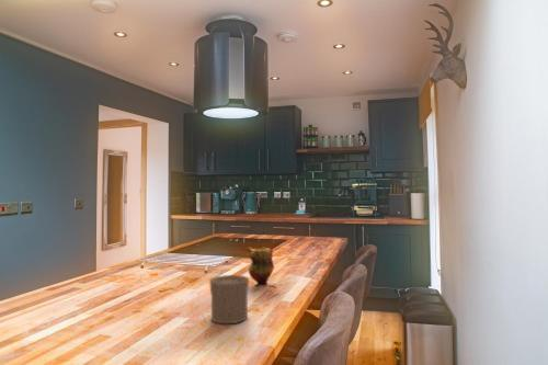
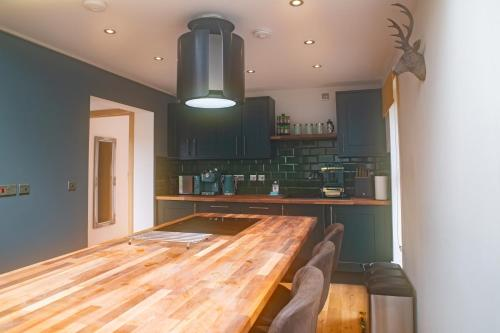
- cup (229, 298)
- teapot (262, 263)
